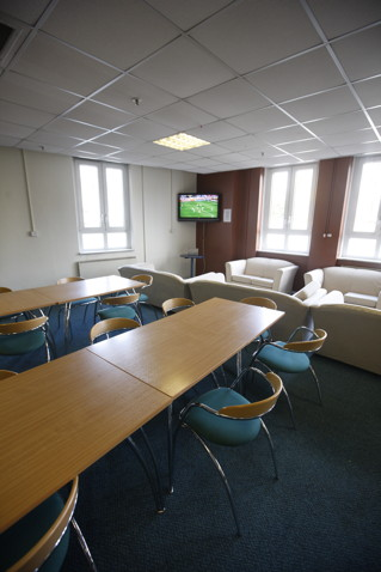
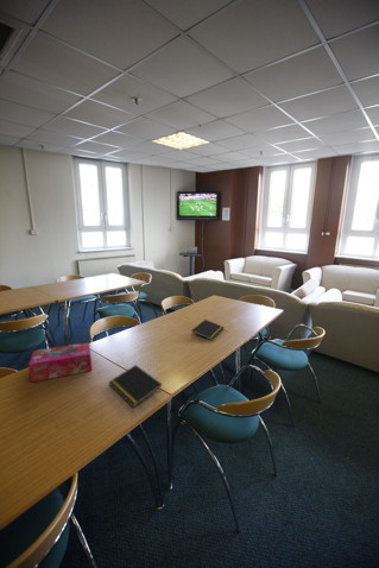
+ notepad (134, 384)
+ tissue box (62, 360)
+ notepad (208, 329)
